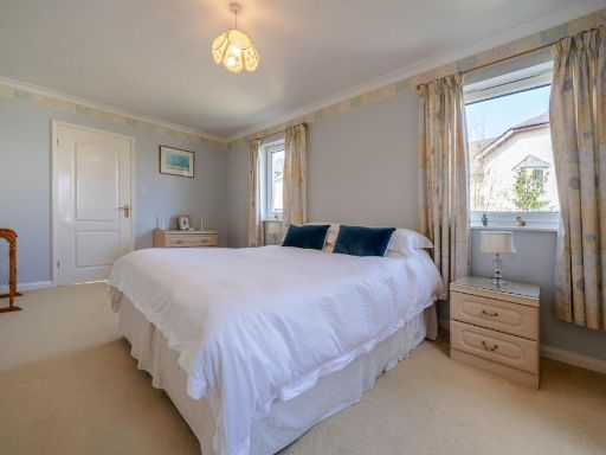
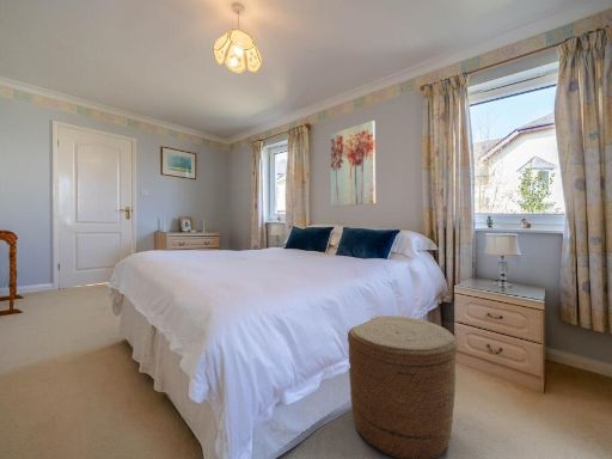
+ wall art (351, 166)
+ basket (398, 378)
